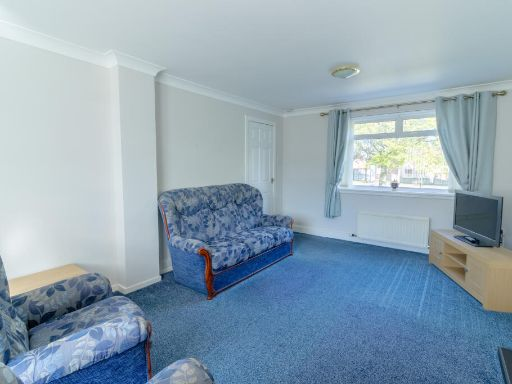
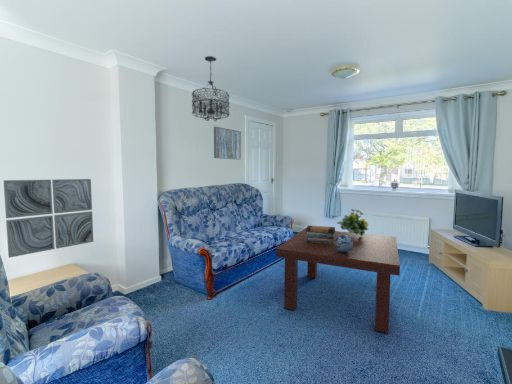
+ chandelier (210, 89)
+ flowering plant (352, 222)
+ coffee table (340, 266)
+ wall art (228, 144)
+ wall art (52, 213)
+ book stack (320, 234)
+ decorative sphere (343, 243)
